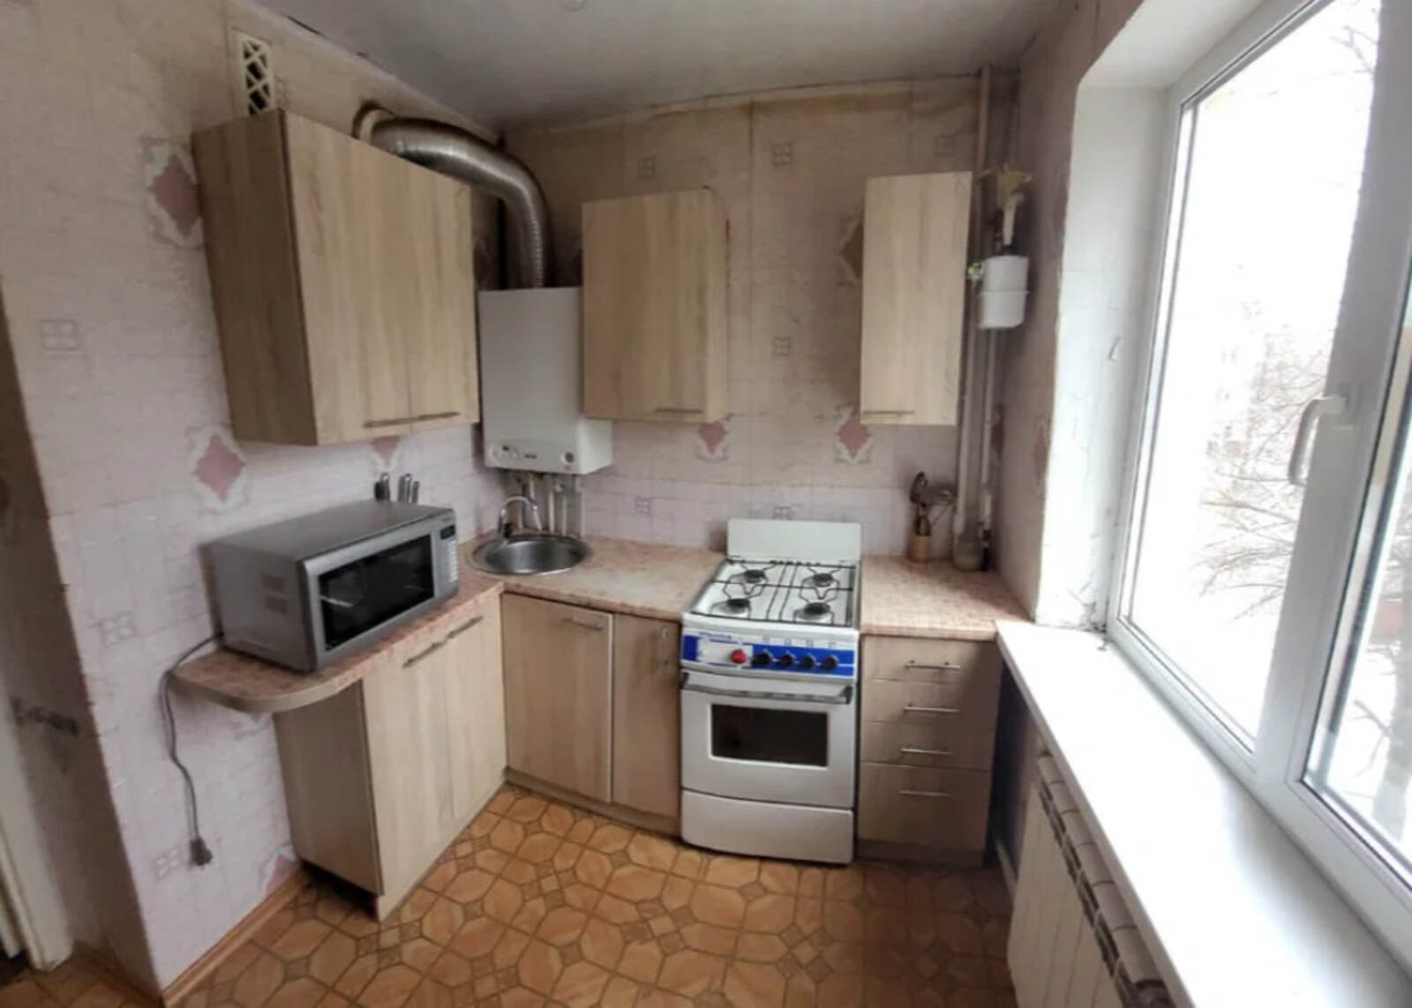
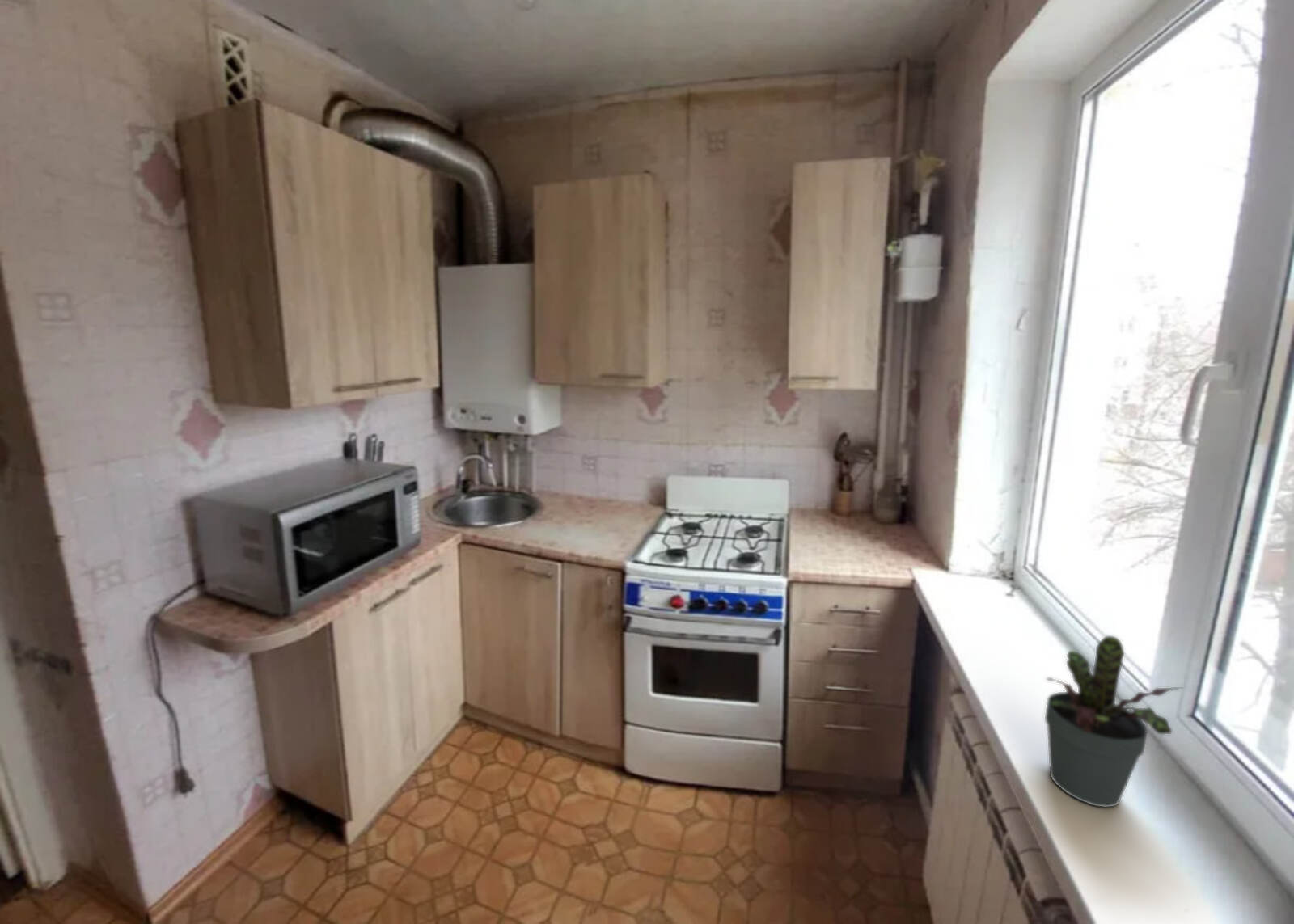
+ potted plant (1109, 718)
